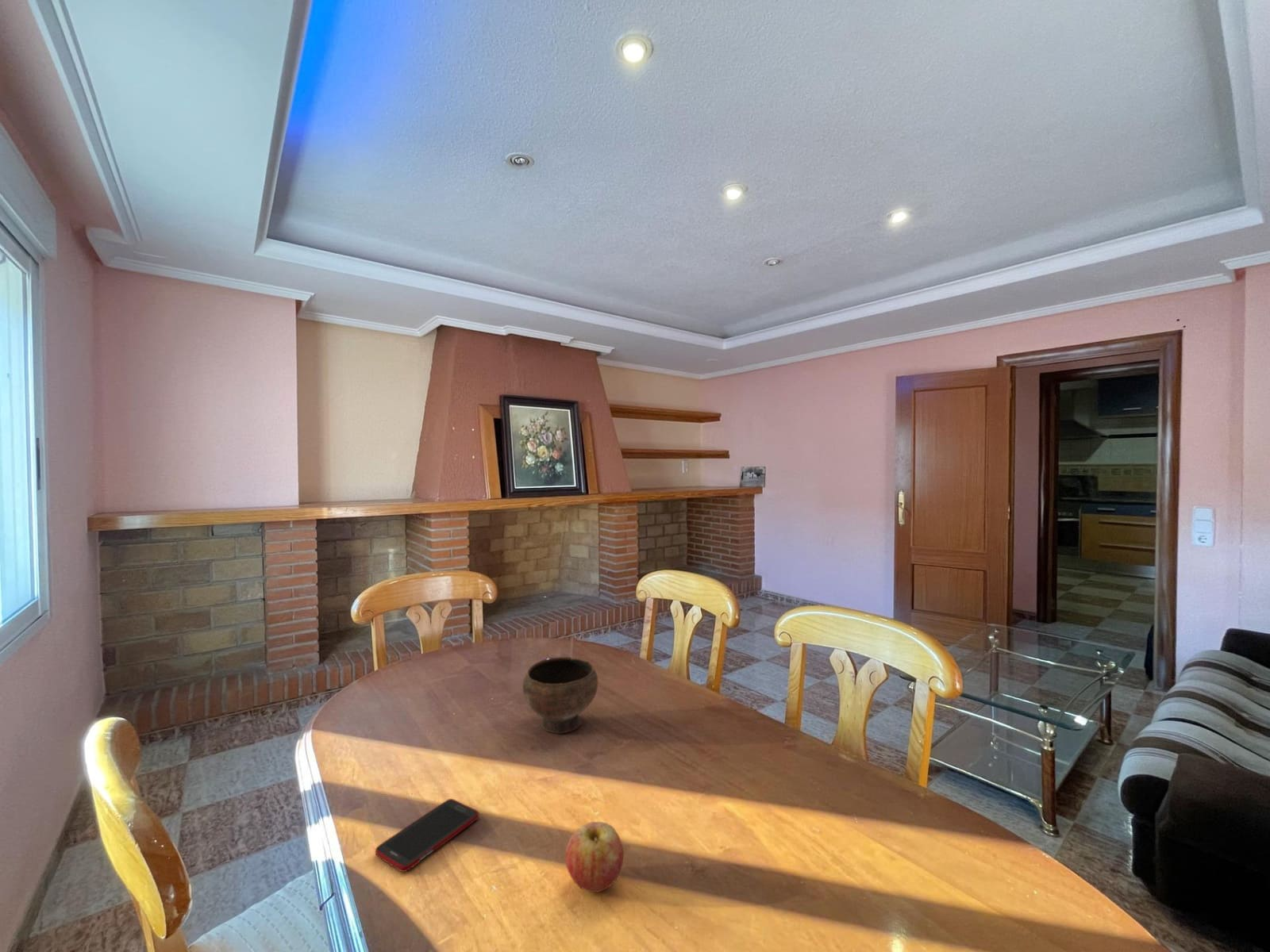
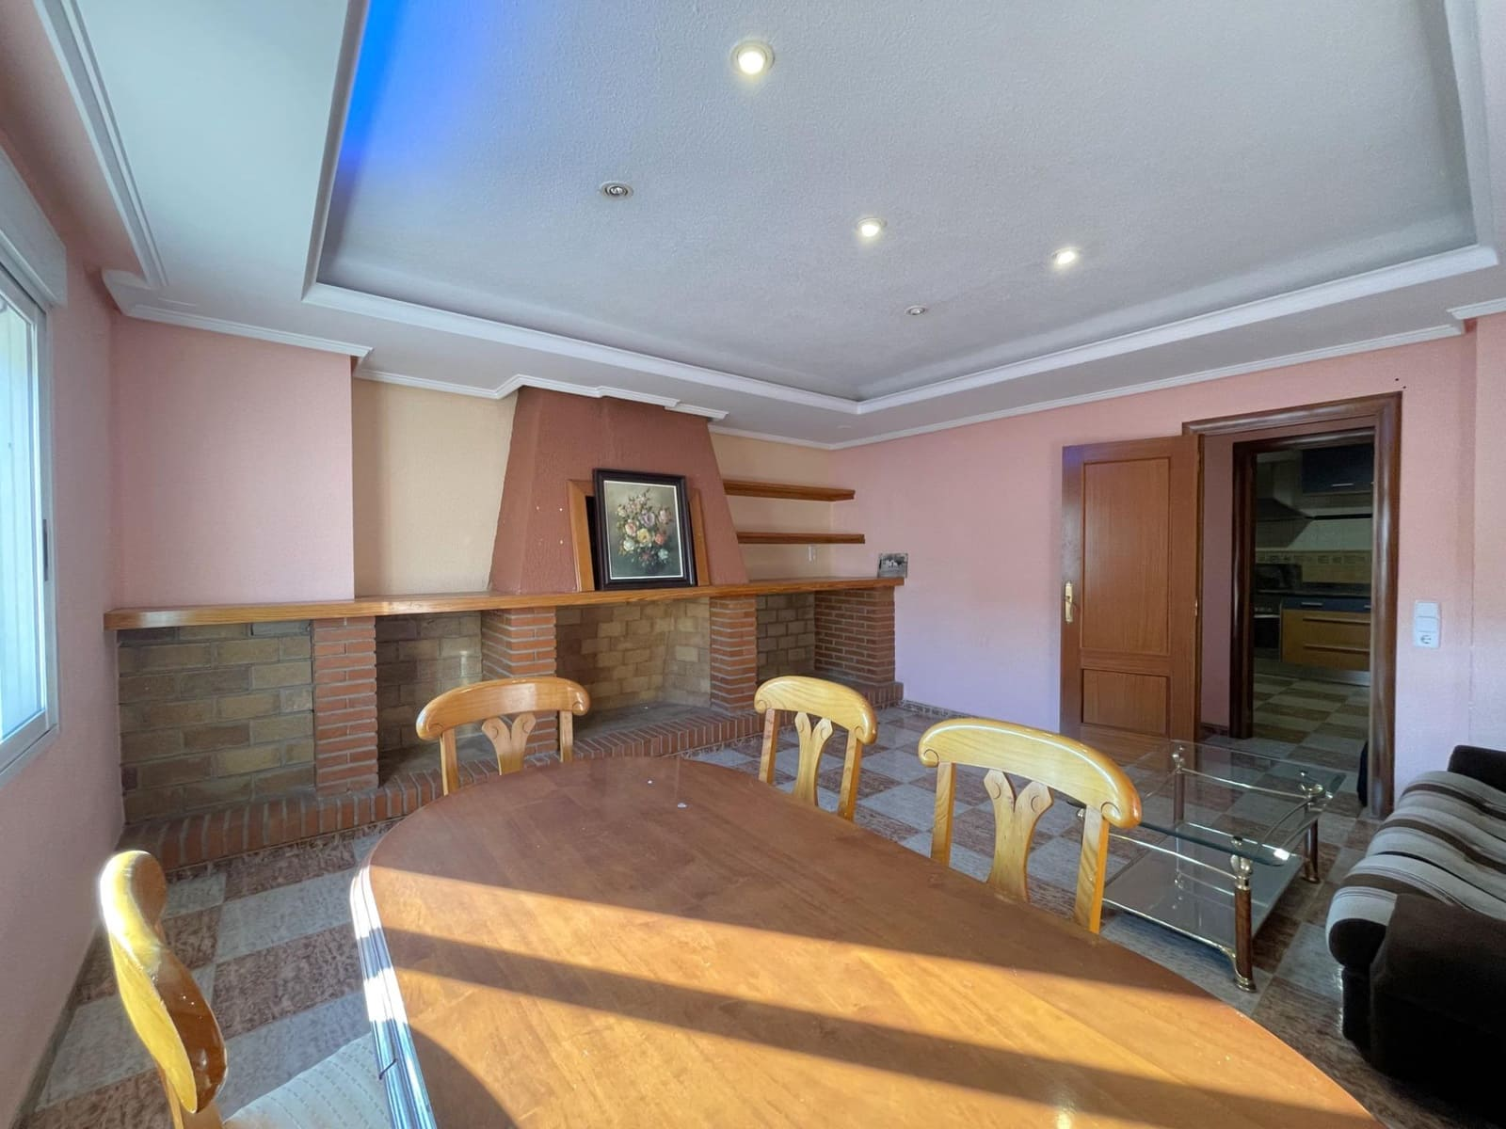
- bowl (560, 696)
- cell phone (429, 832)
- fruit (595, 855)
